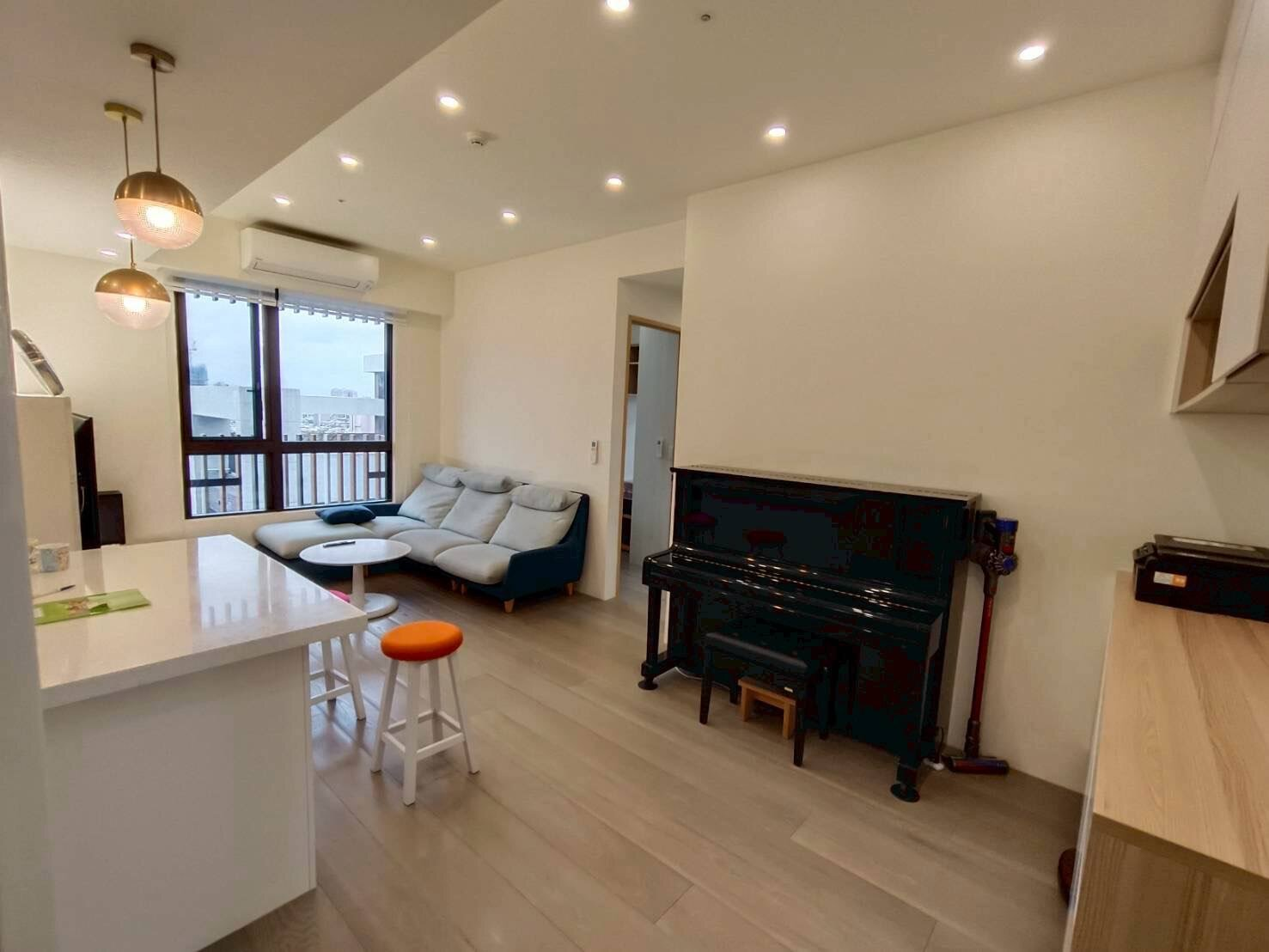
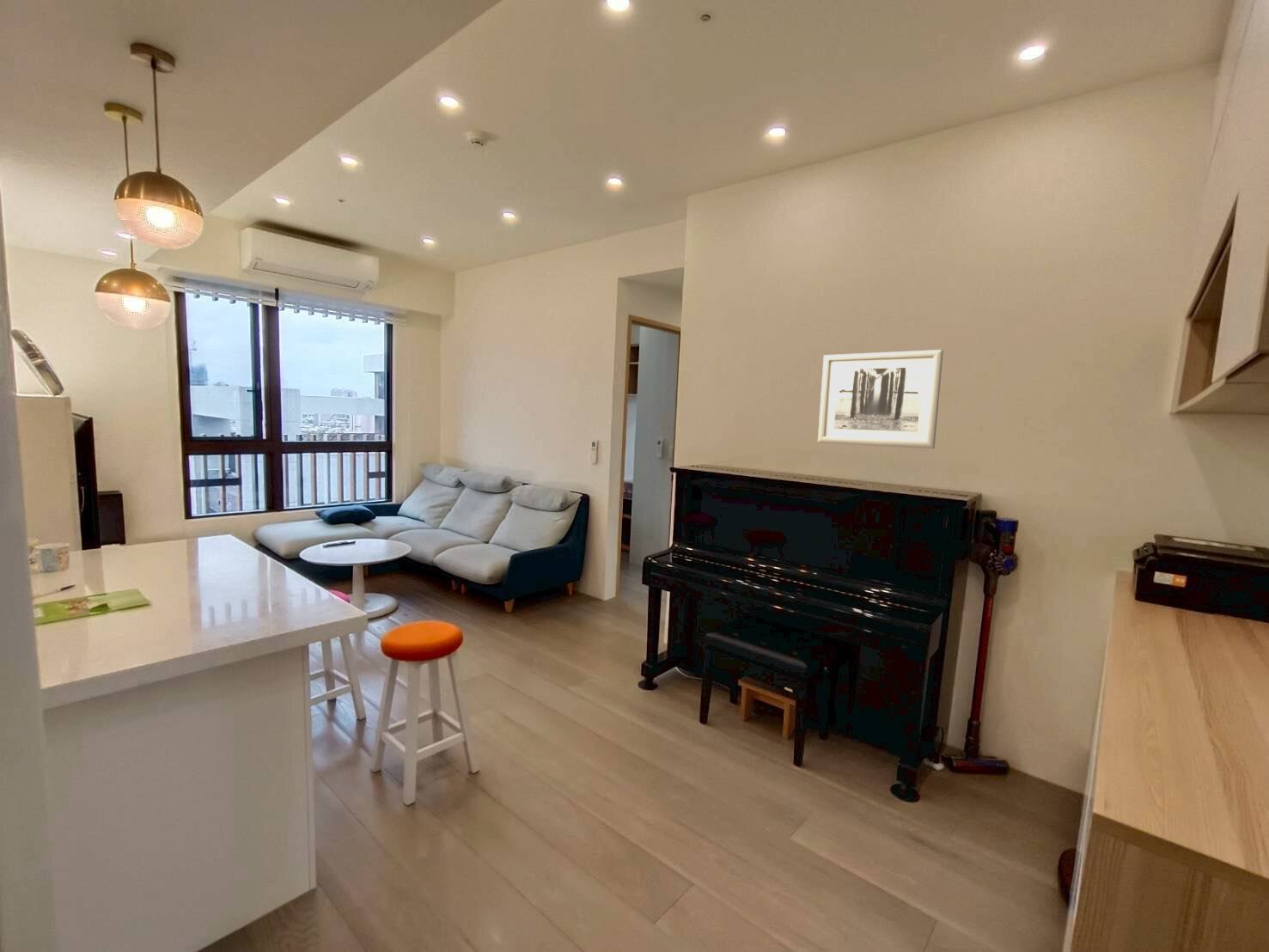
+ wall art (875, 399)
